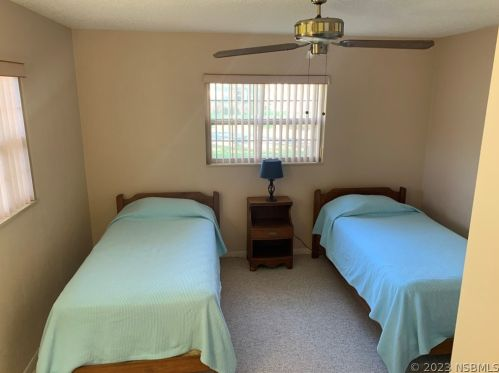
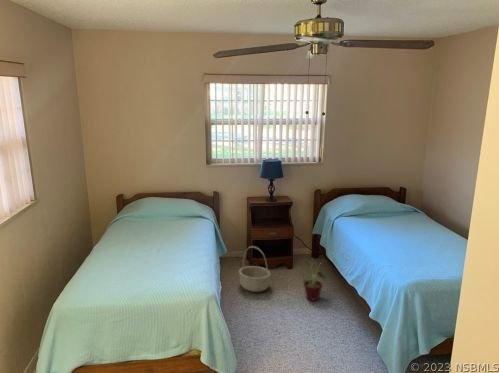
+ basket (254, 267)
+ potted plant (312, 275)
